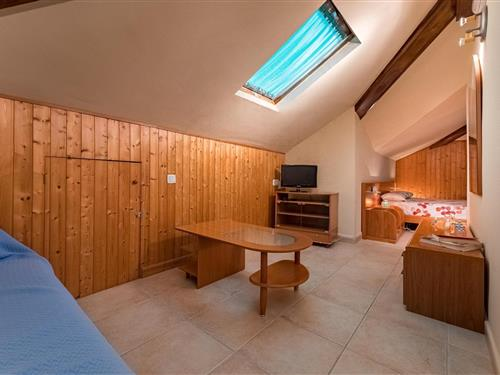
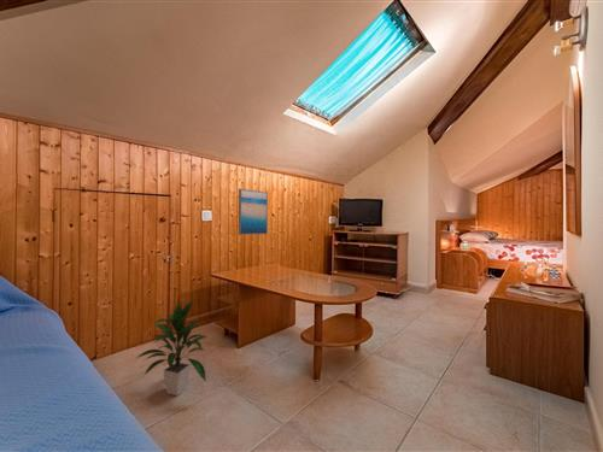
+ wall art (253, 212)
+ indoor plant (177, 347)
